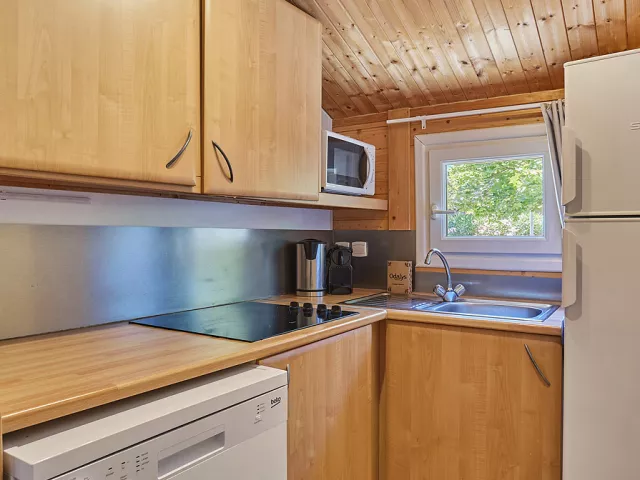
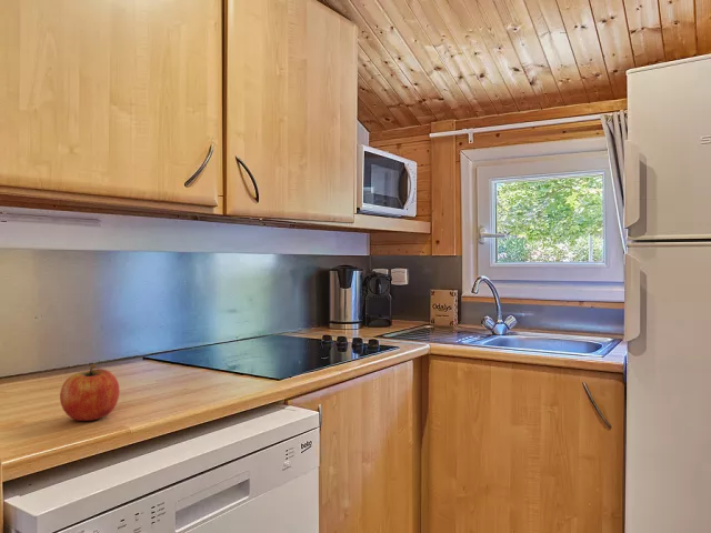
+ fruit (90, 391)
